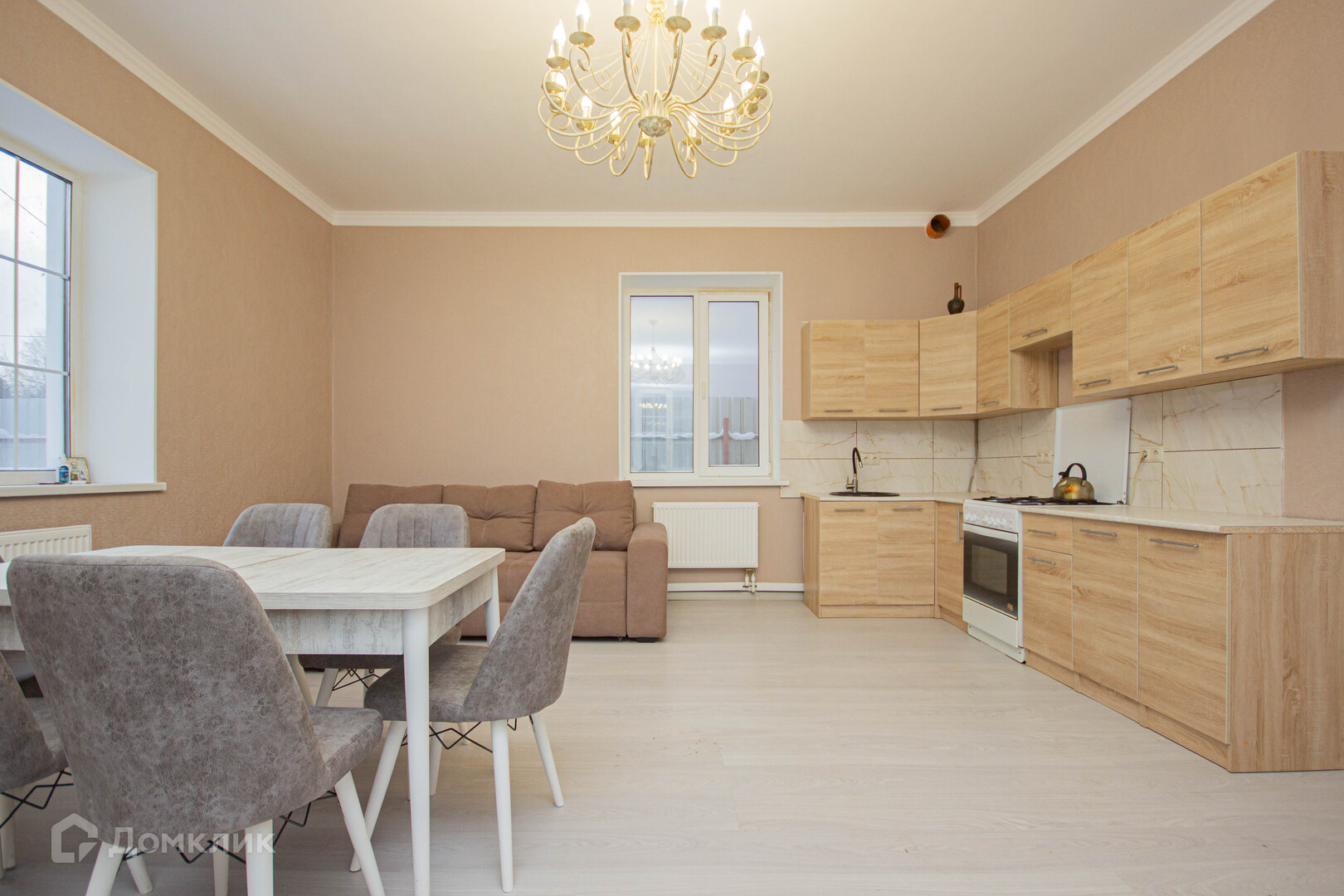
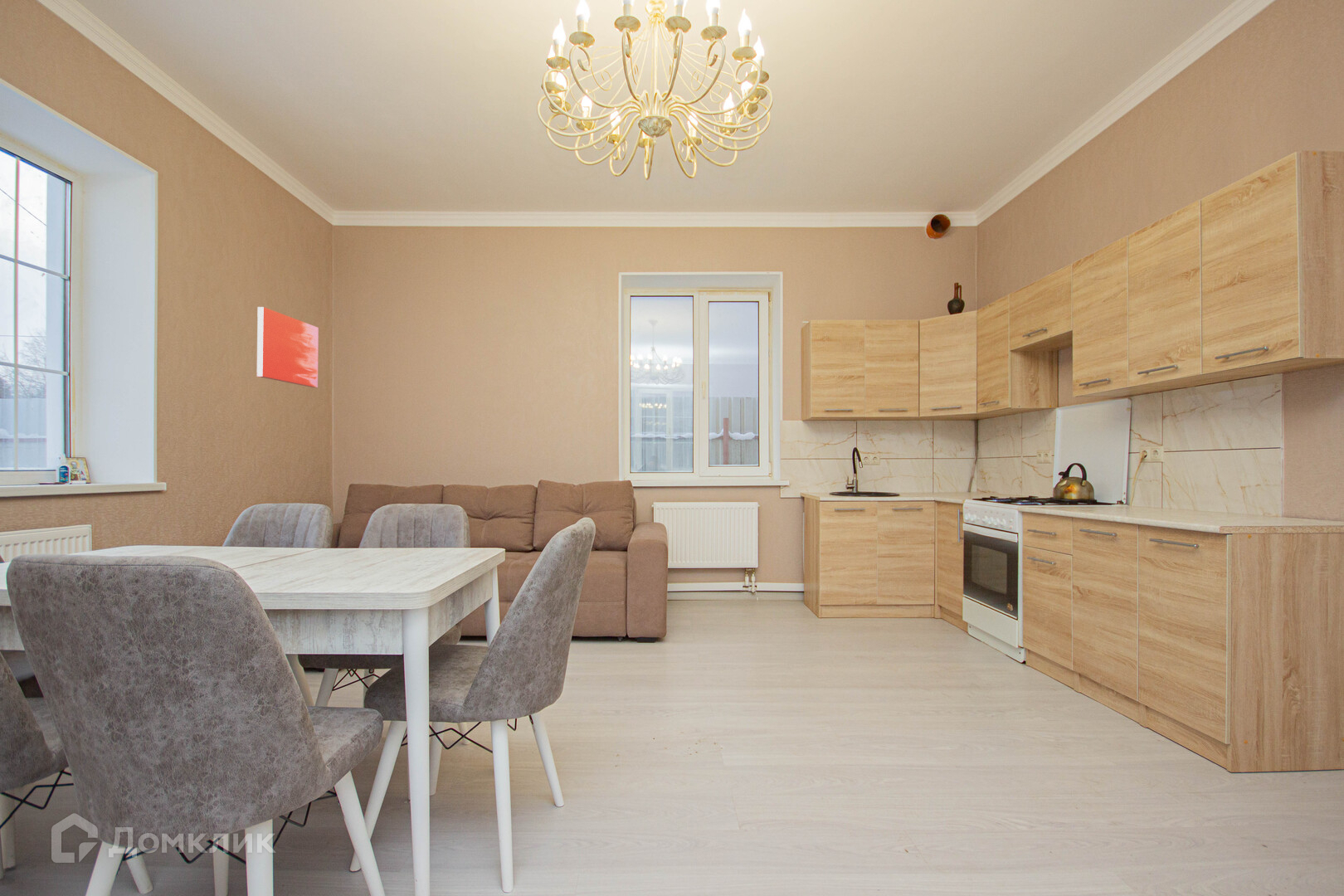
+ wall art (290, 350)
